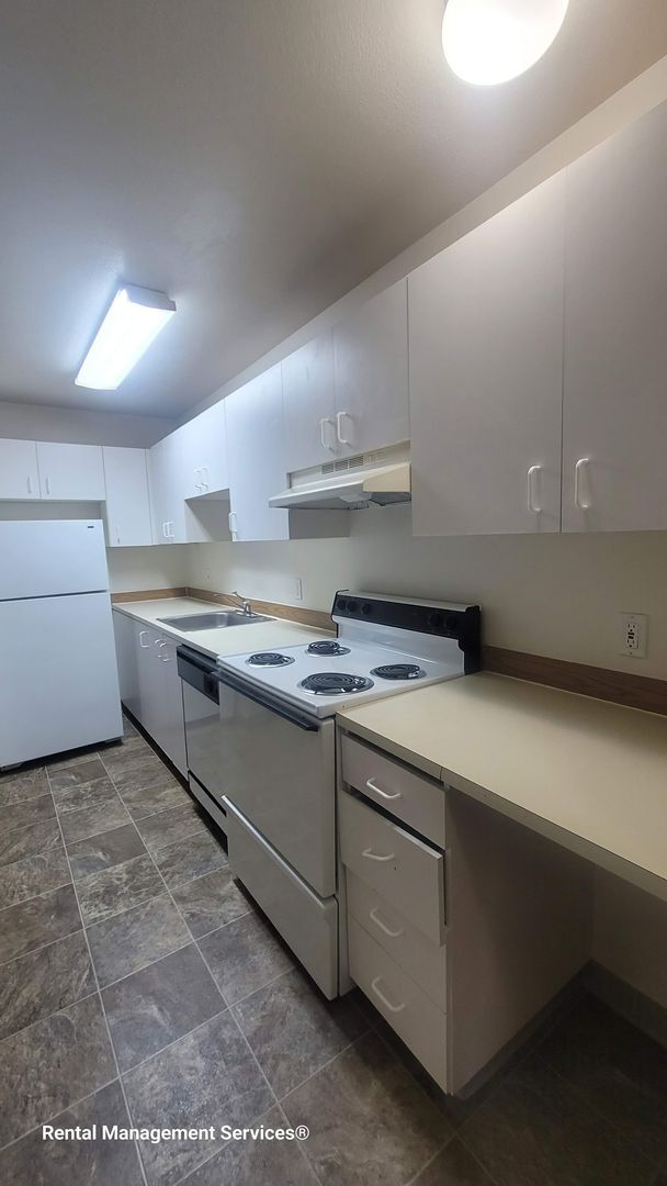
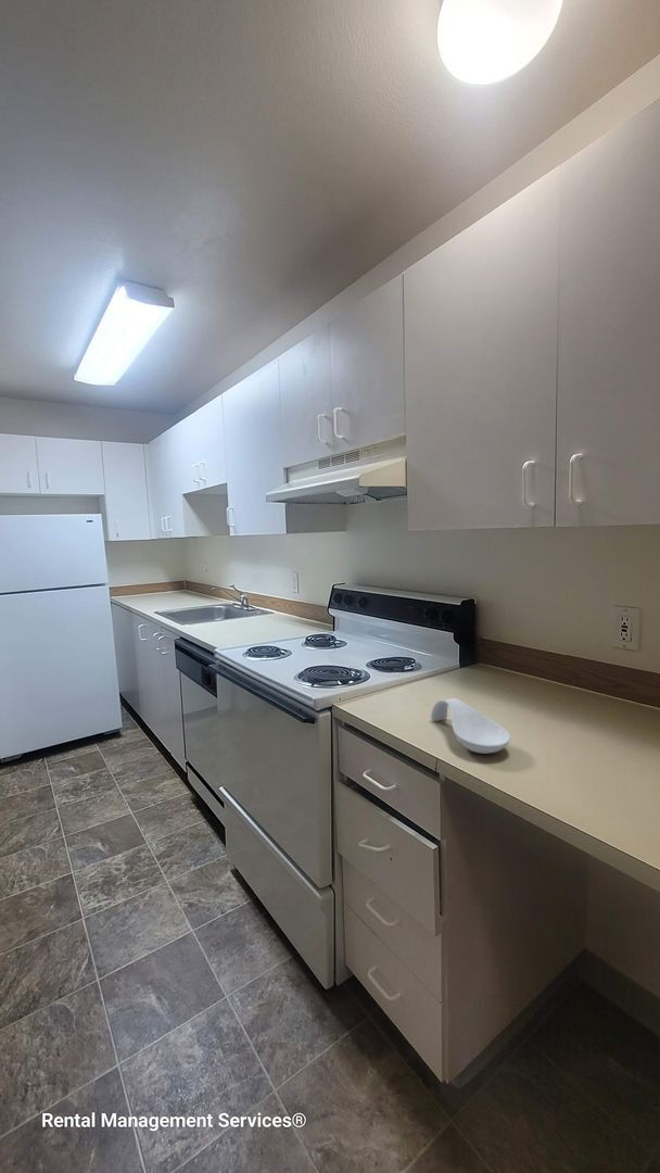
+ spoon rest (465, 722)
